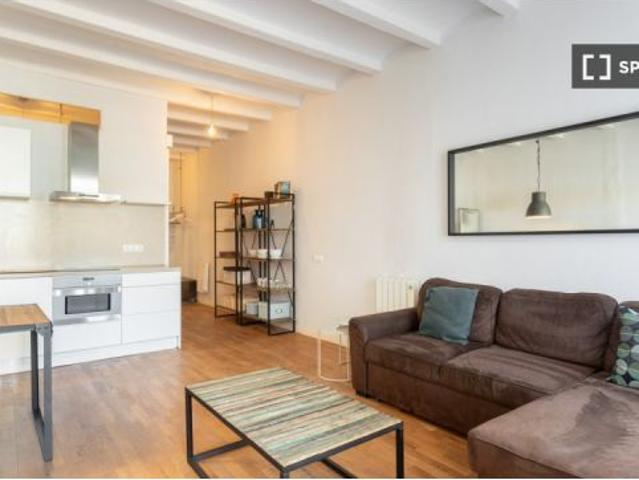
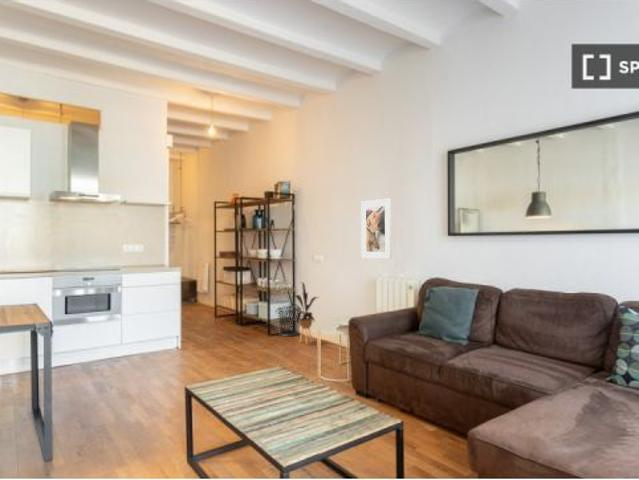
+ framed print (375, 229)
+ house plant (302, 311)
+ waste bin (289, 320)
